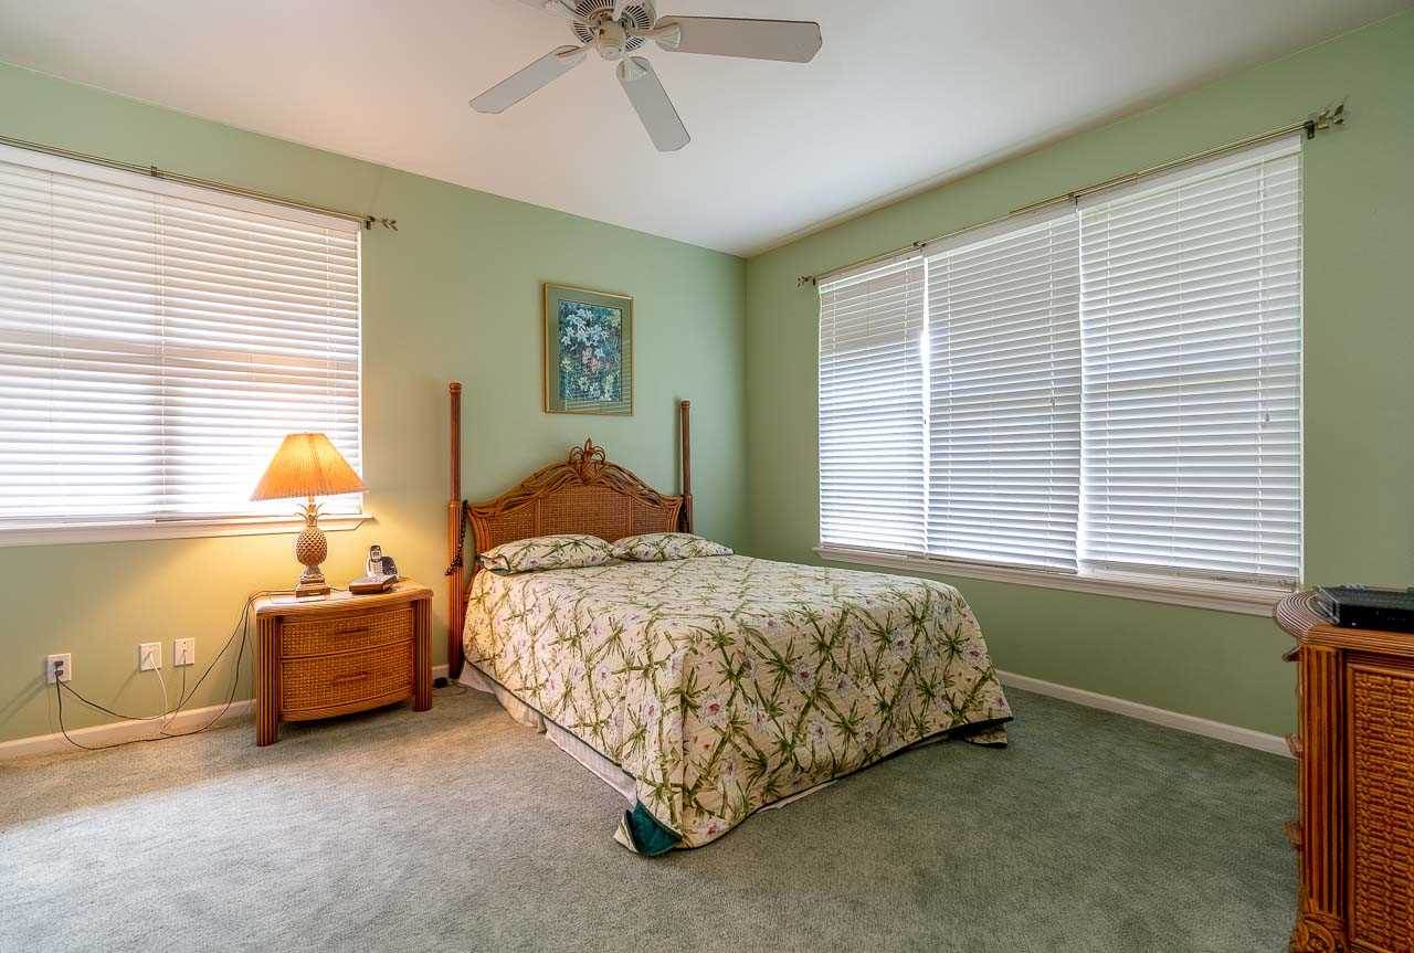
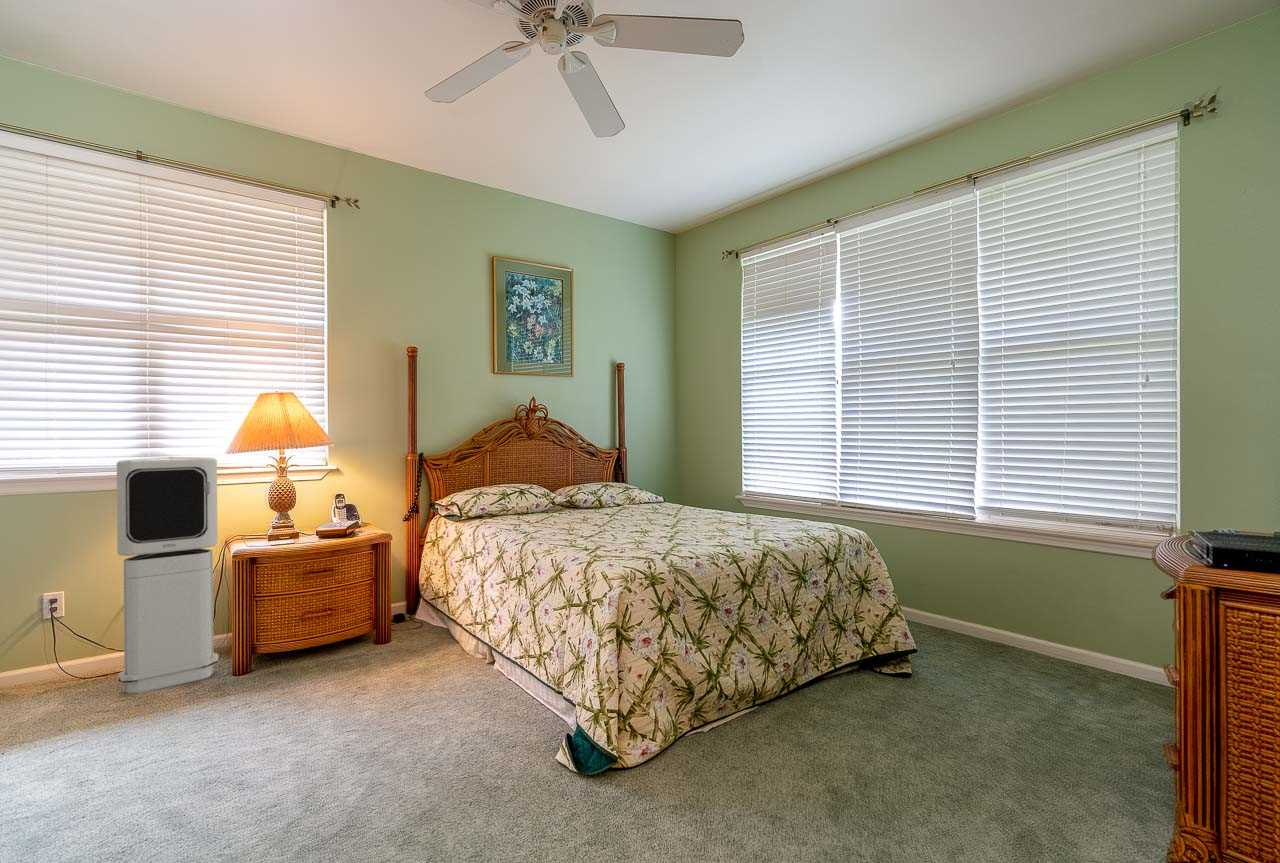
+ air purifier (170, 566)
